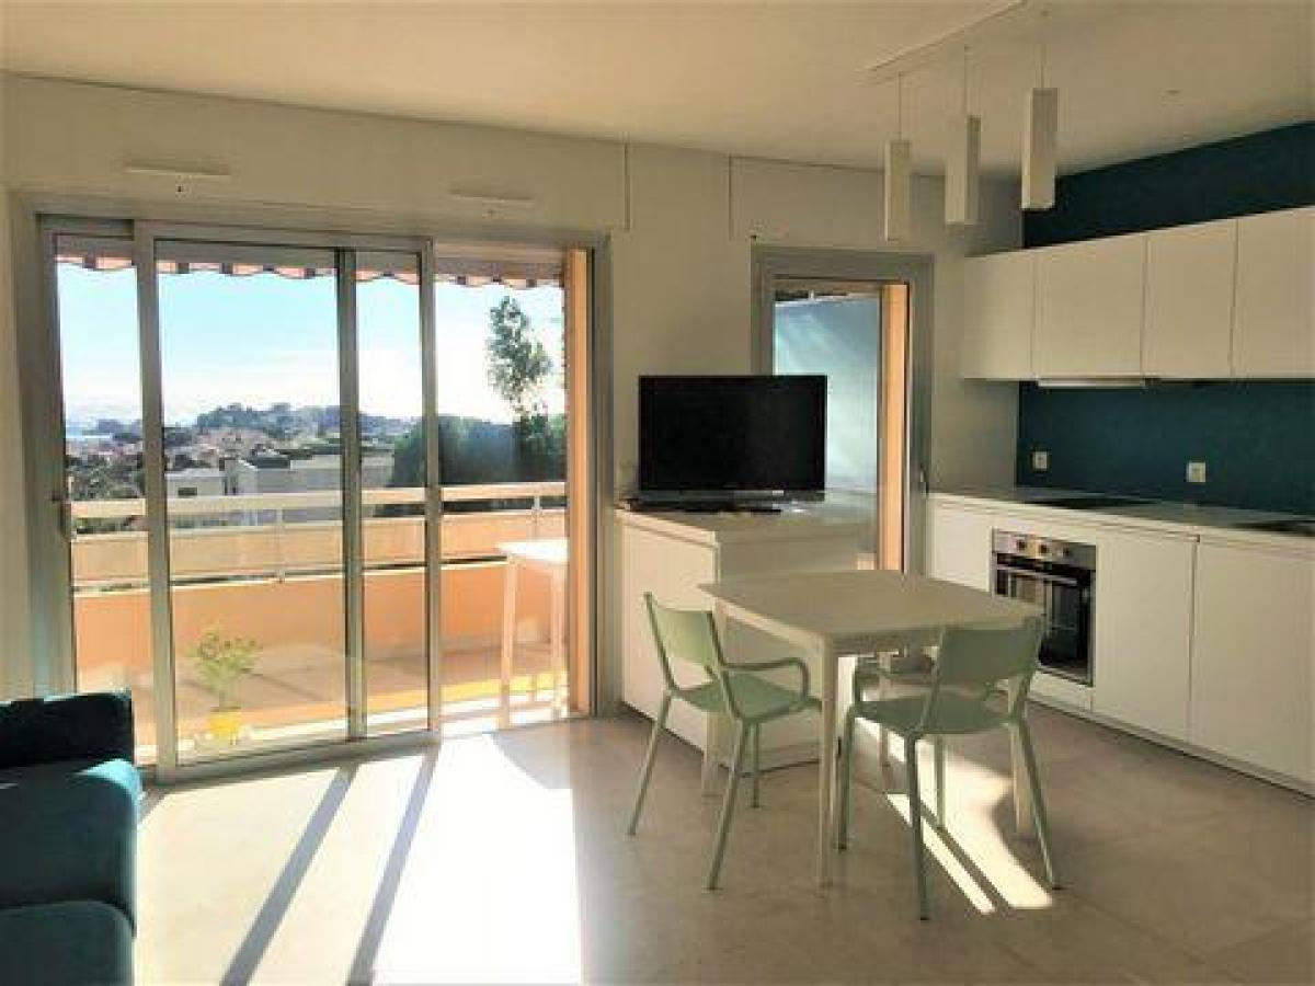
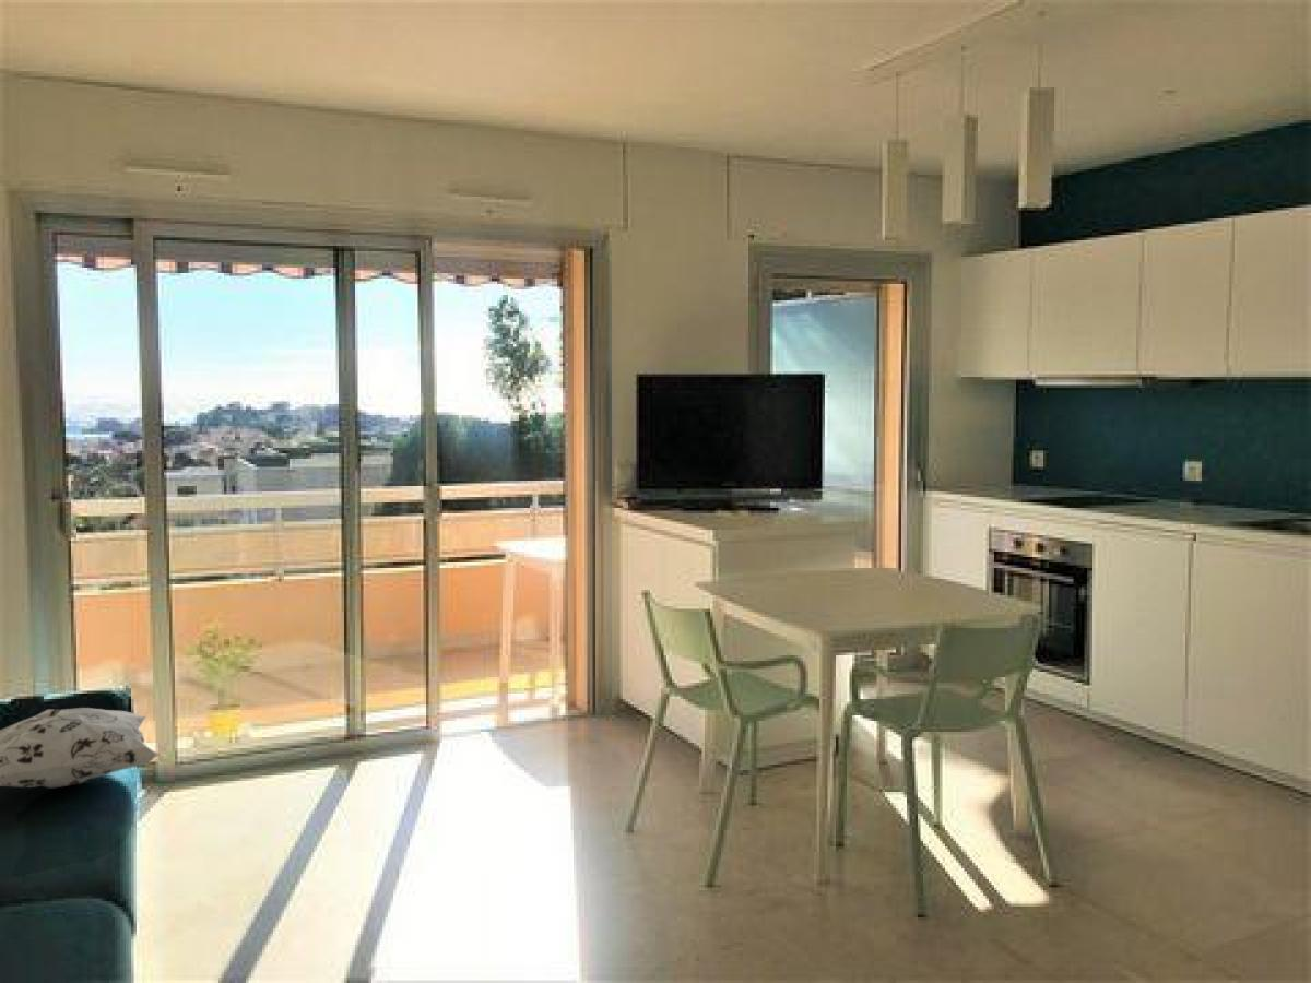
+ decorative pillow (64, 747)
